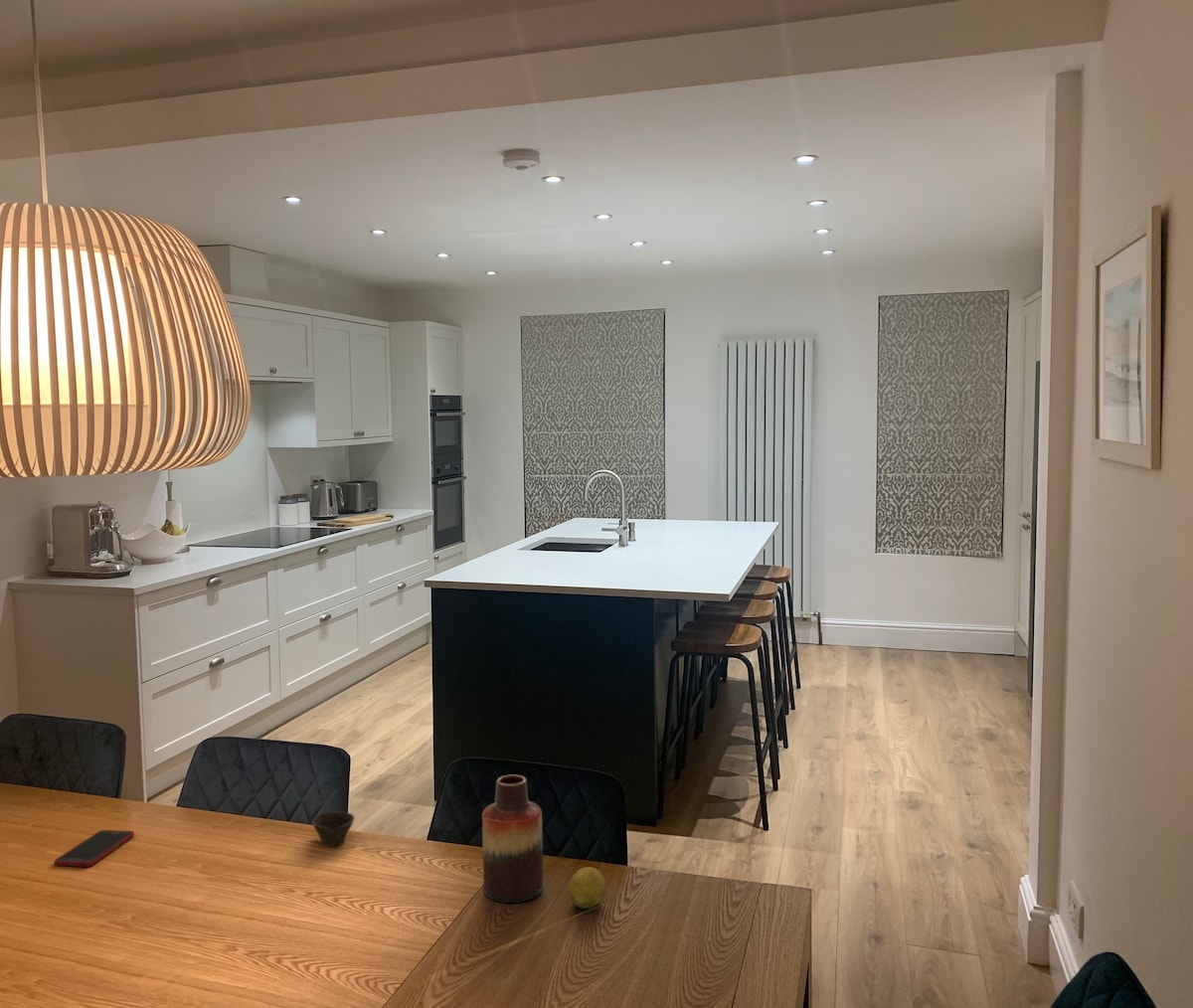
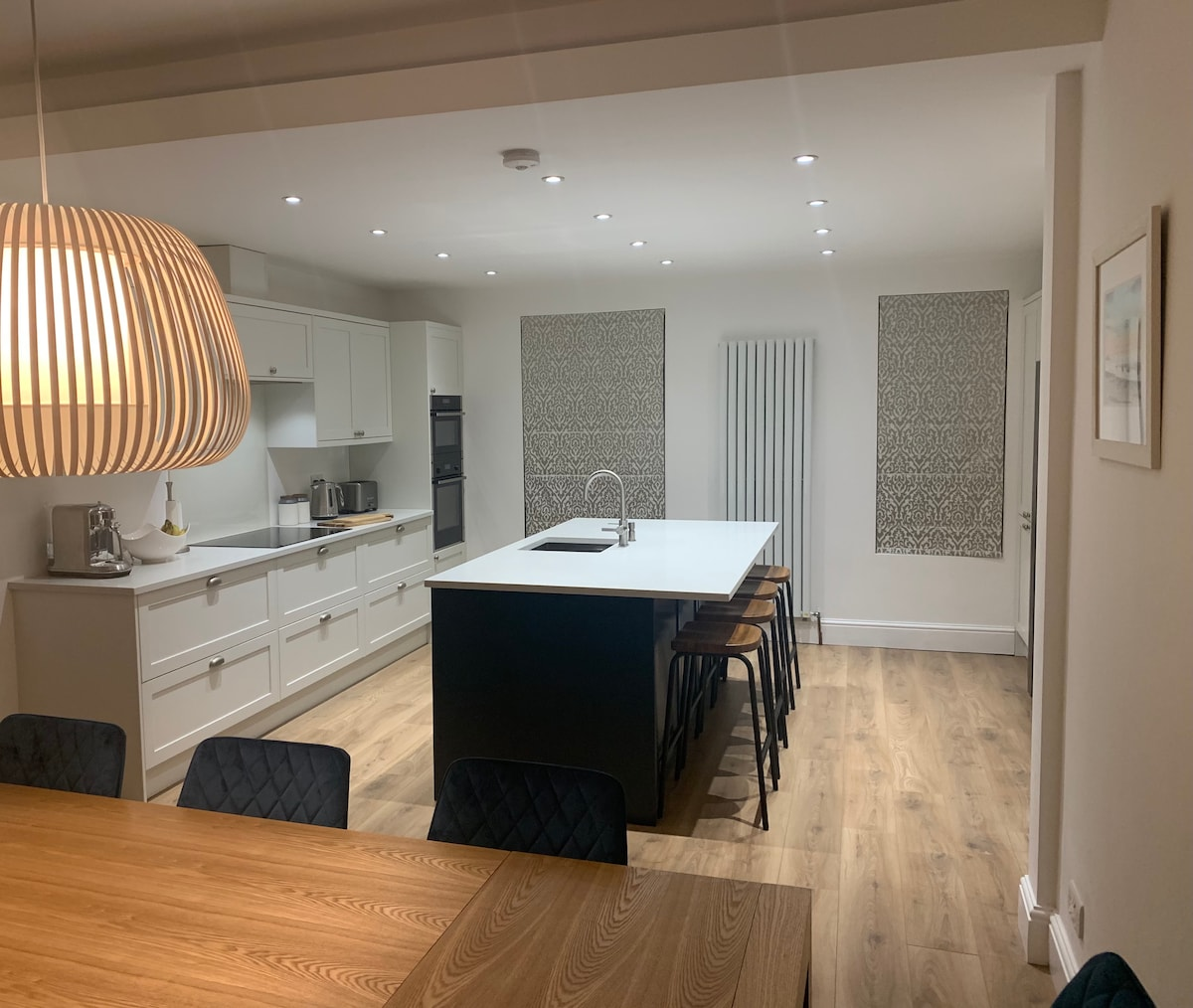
- vase (512, 834)
- cup (332, 829)
- fruit (587, 888)
- cell phone (95, 848)
